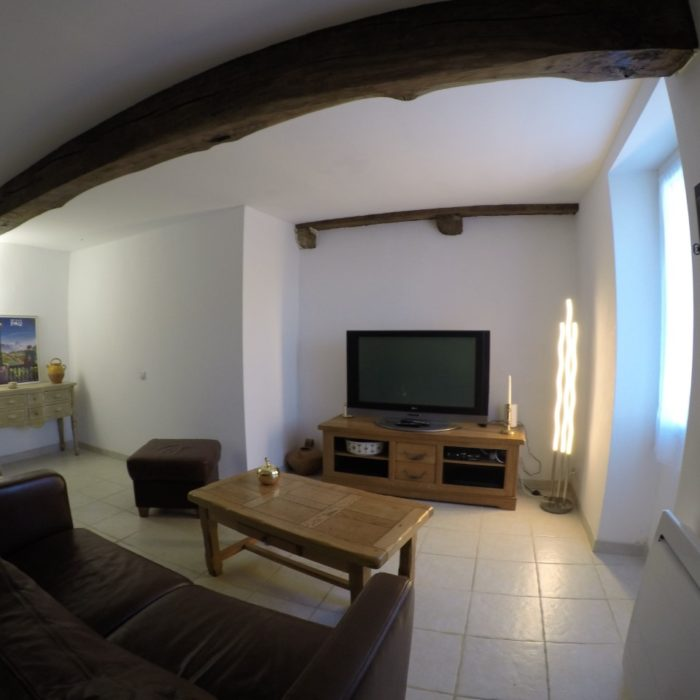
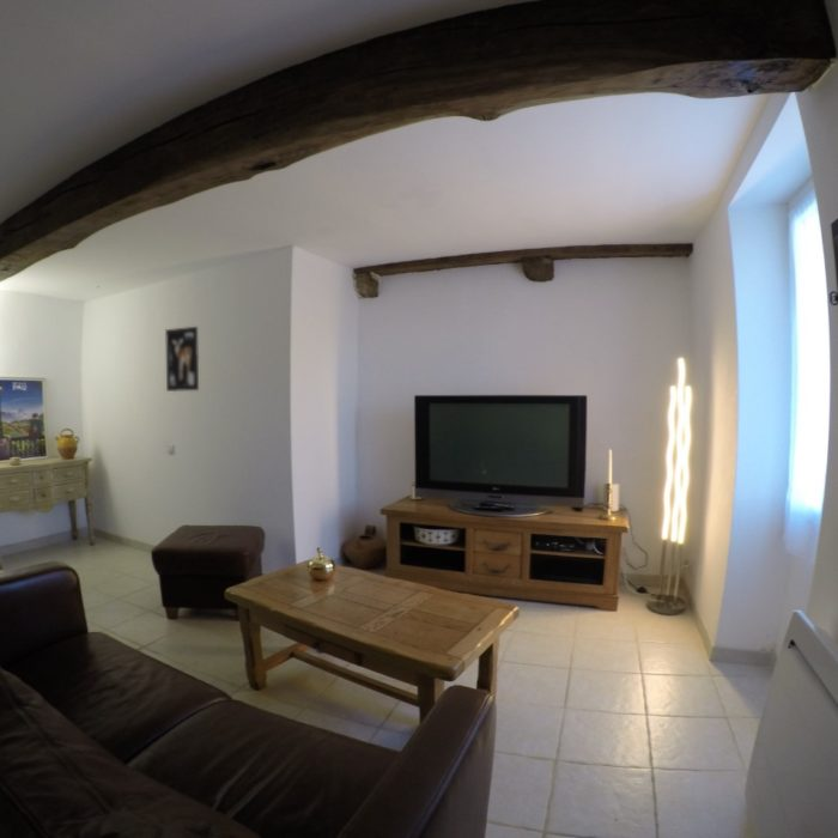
+ wall art (181, 359)
